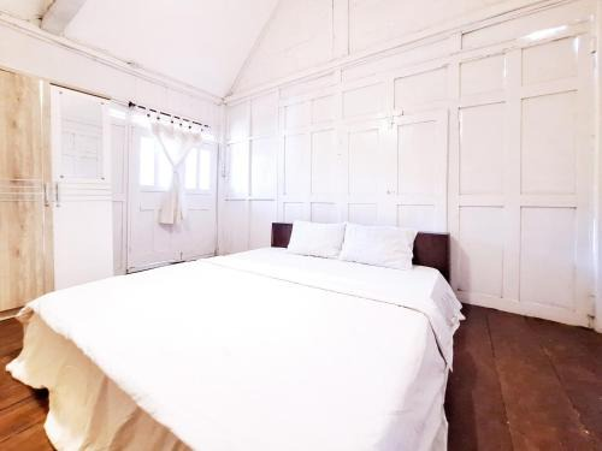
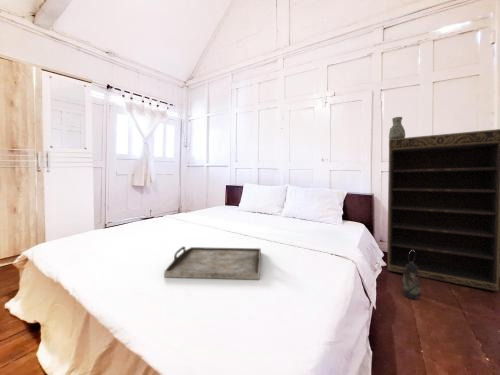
+ serving tray (219, 256)
+ bookshelf (437, 206)
+ decorative vase (397, 128)
+ lantern (411, 273)
